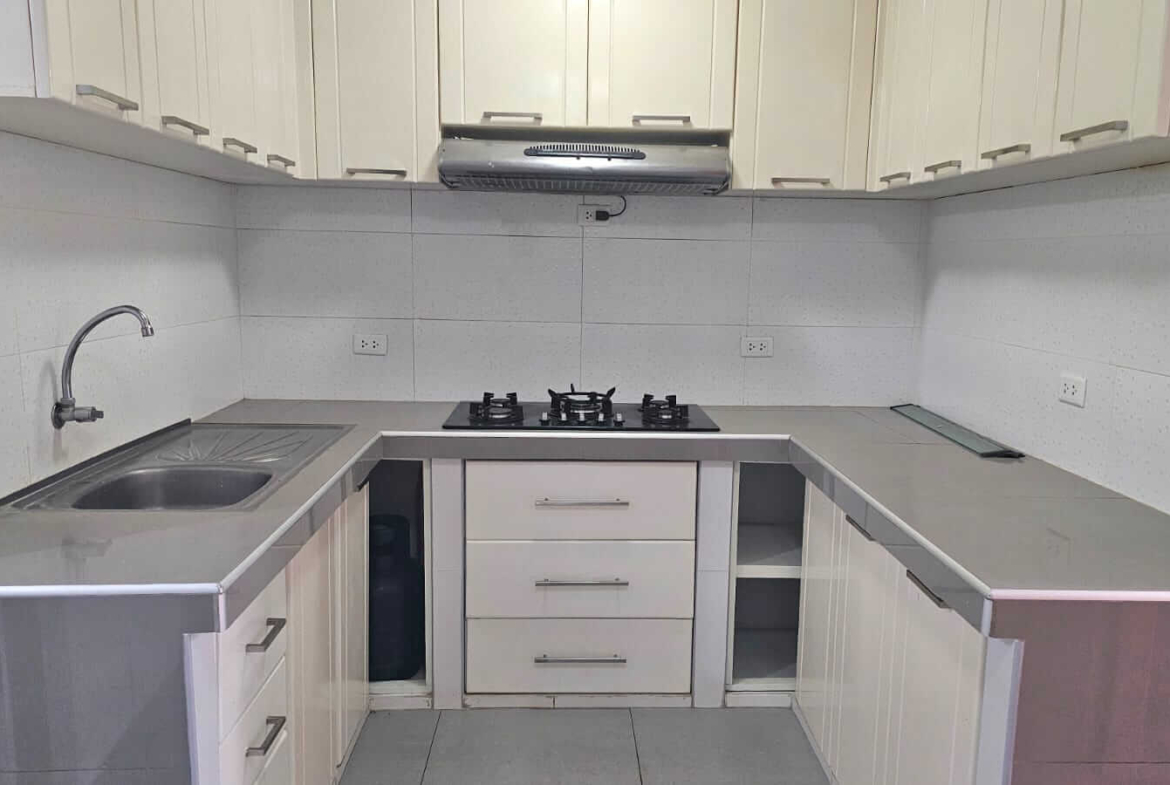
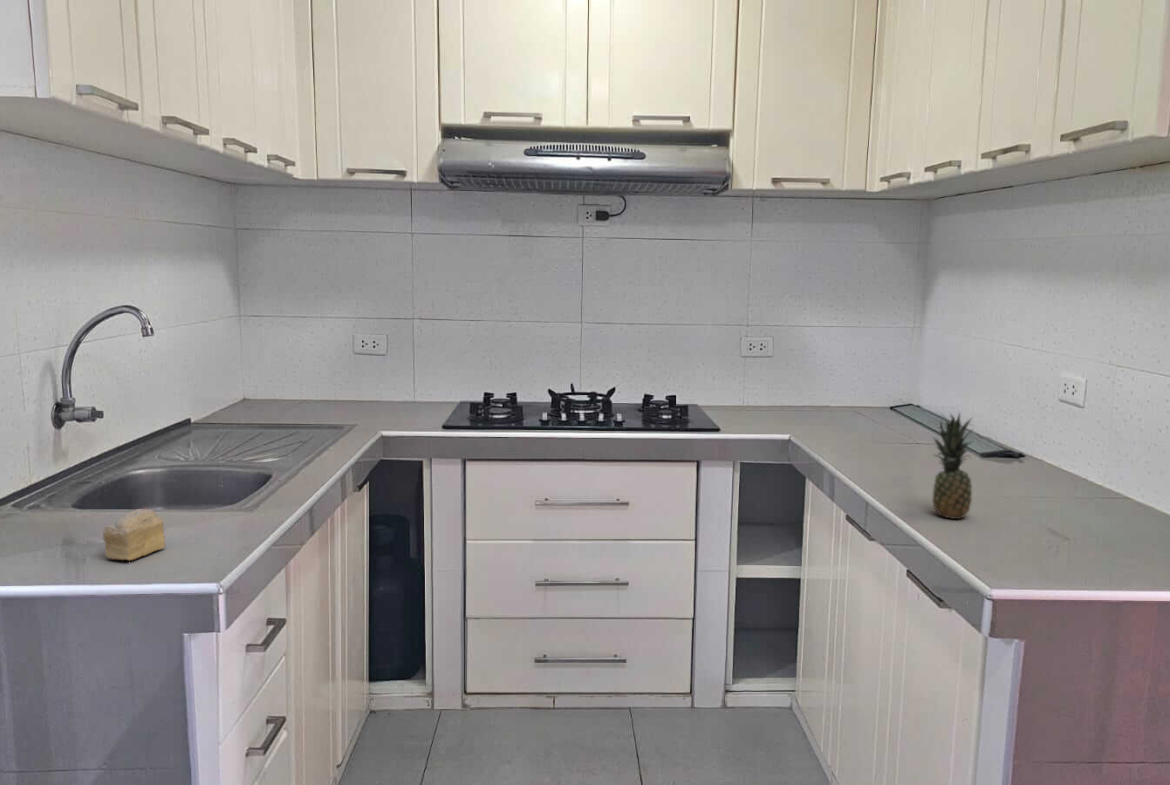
+ fruit (952, 463)
+ cake slice (134, 532)
